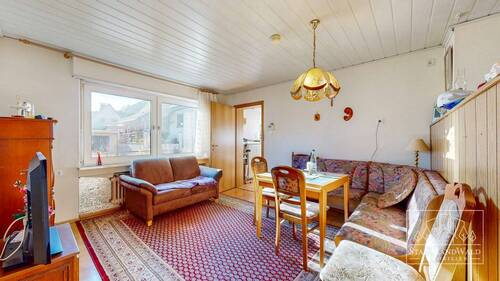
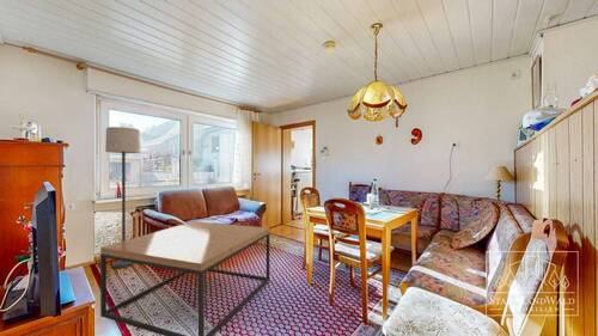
+ coffee table (196, 265)
+ lamp (123, 196)
